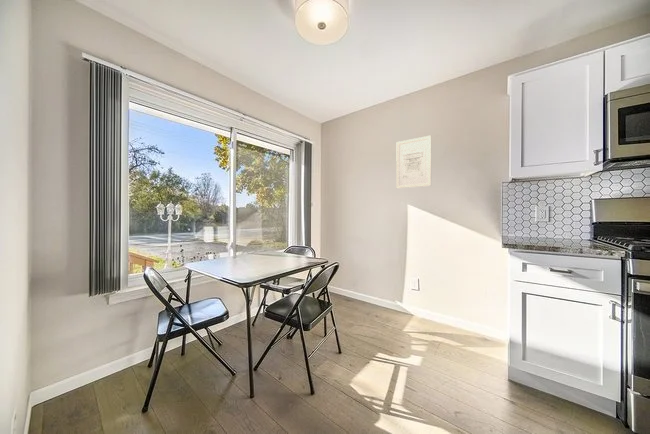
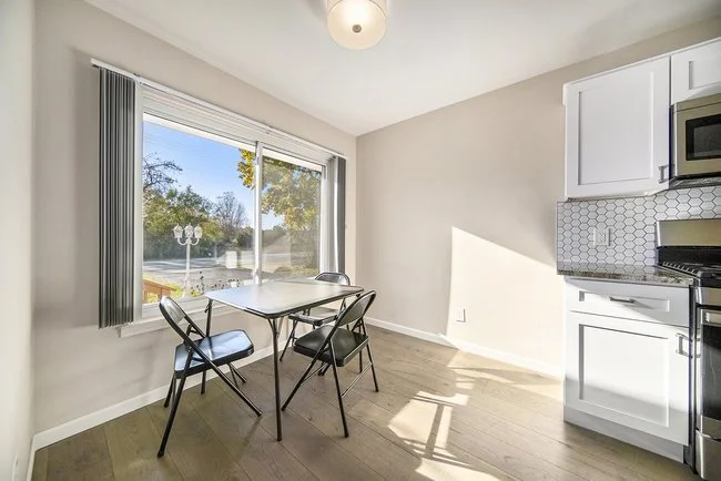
- wall art (413, 163)
